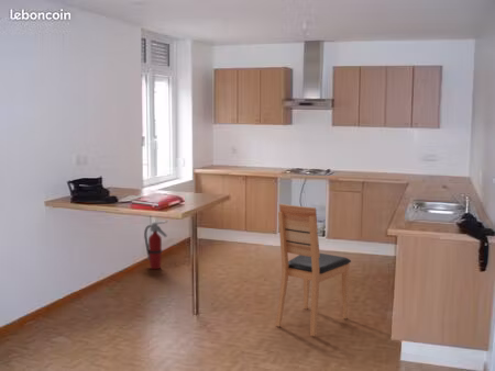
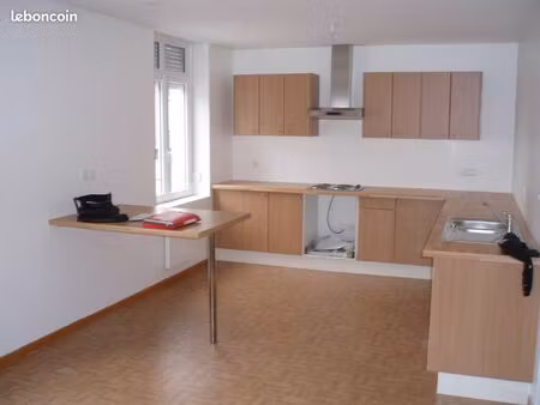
- fire extinguisher (155, 244)
- chair (311, 262)
